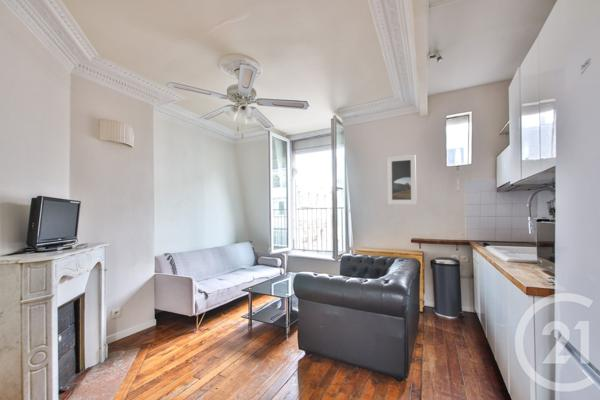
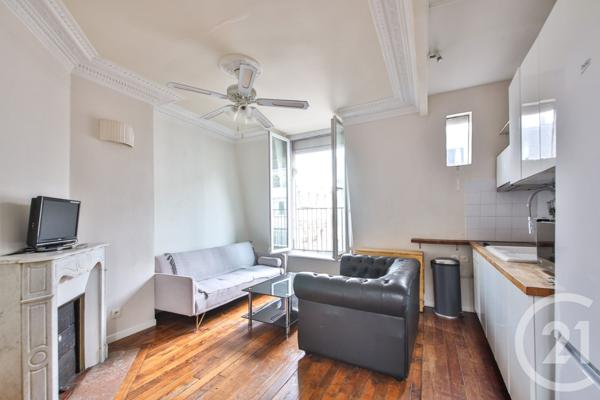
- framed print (401, 180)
